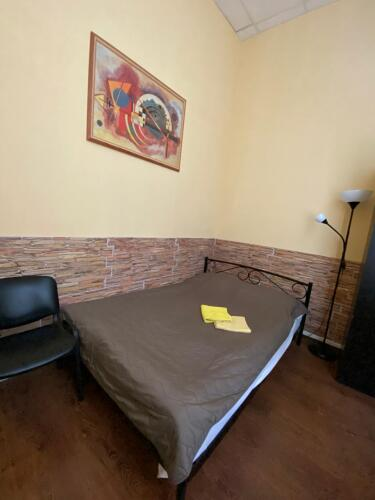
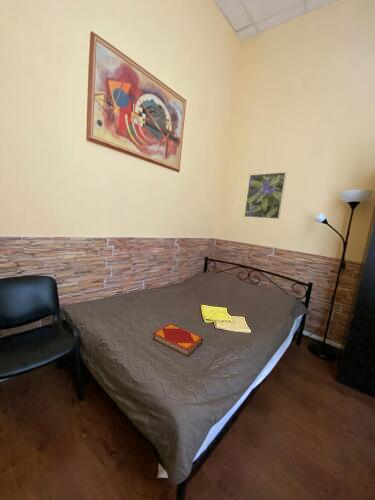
+ hardback book (177, 337)
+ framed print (263, 196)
